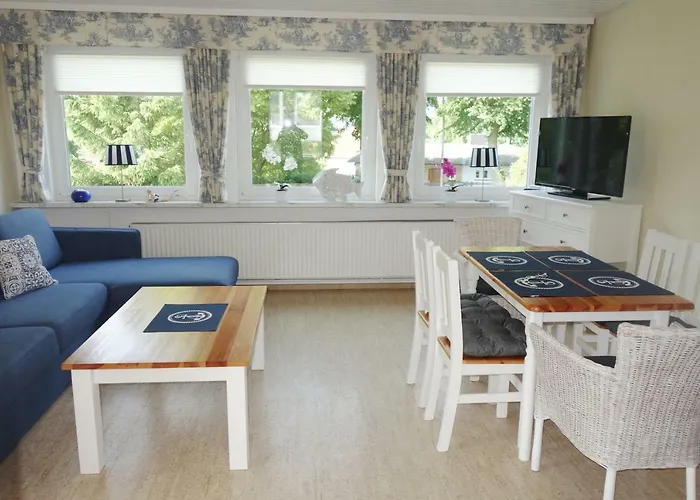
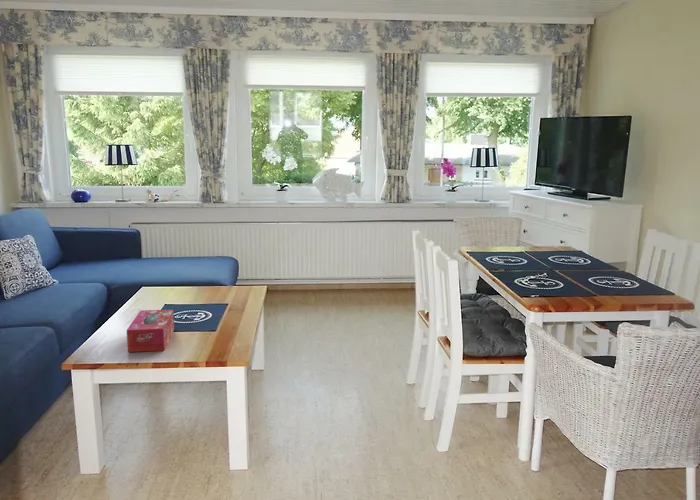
+ tissue box (151, 329)
